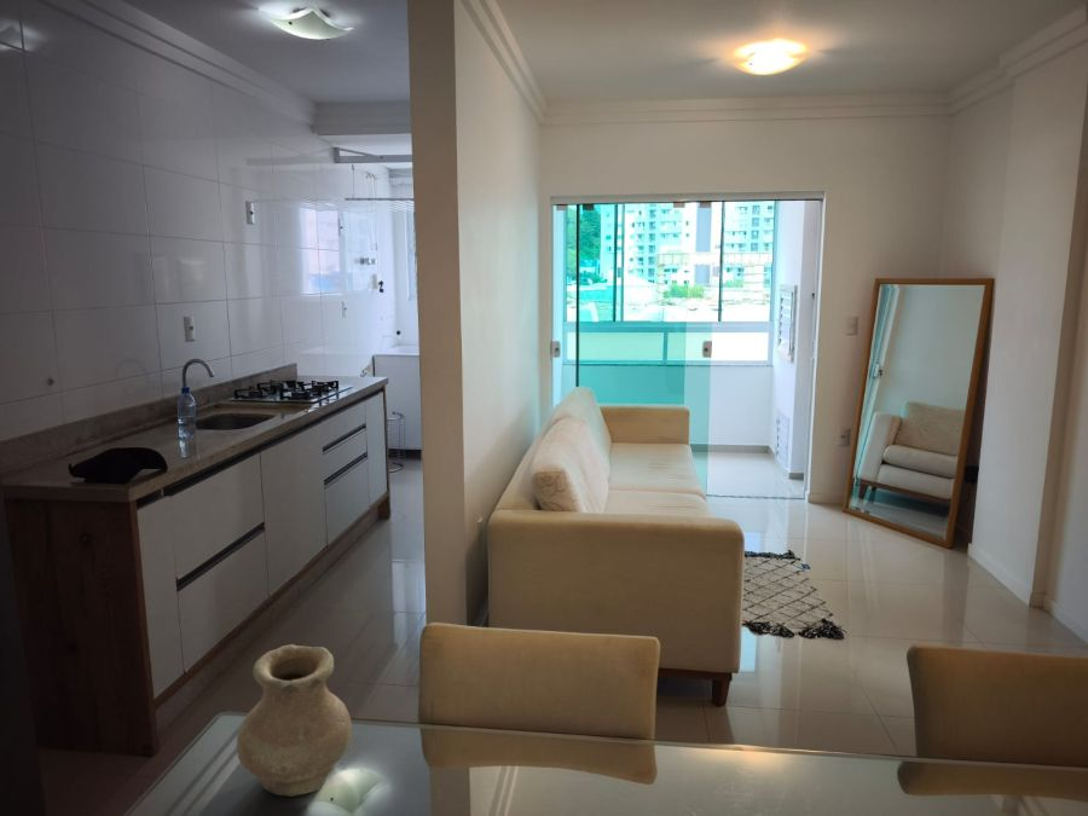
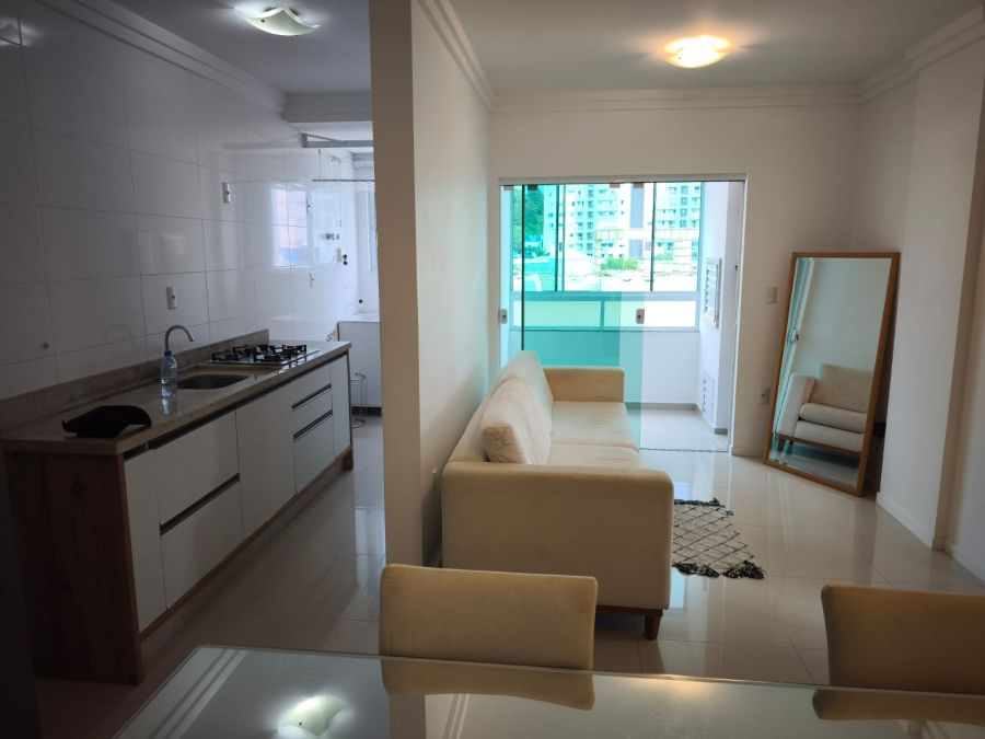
- vase (294, 717)
